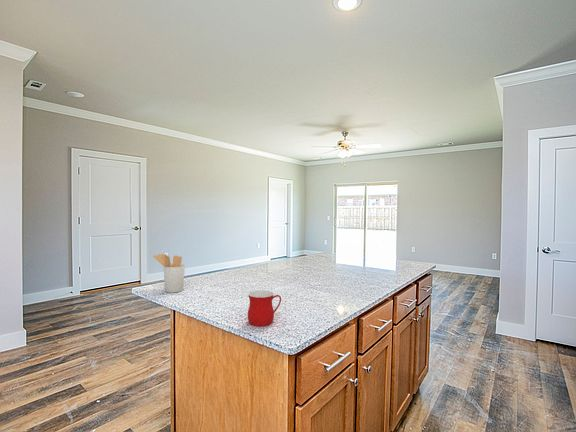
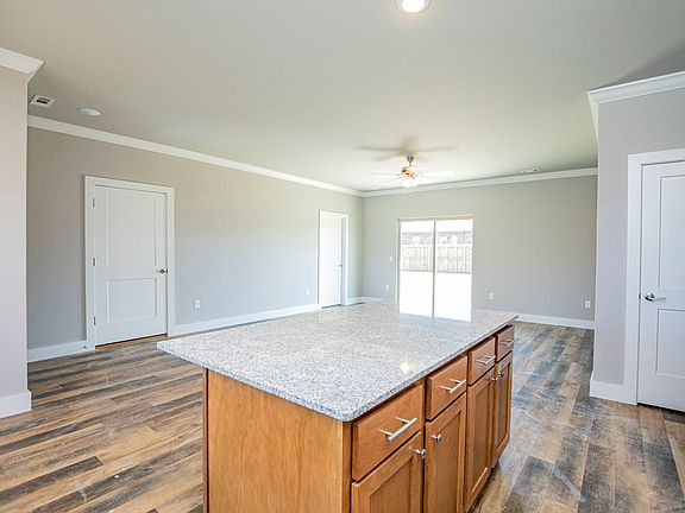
- mug (264, 307)
- utensil holder (169, 271)
